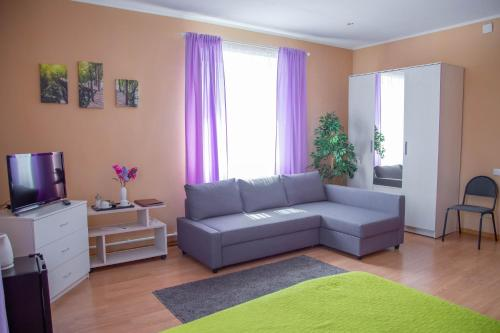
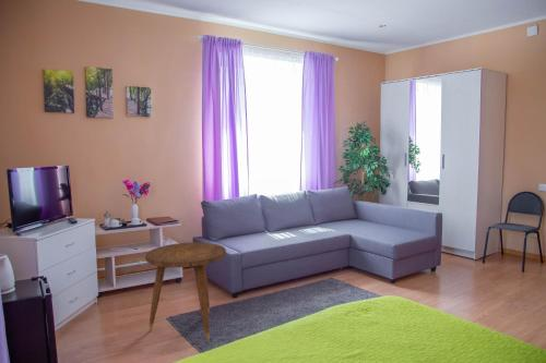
+ side table (197, 286)
